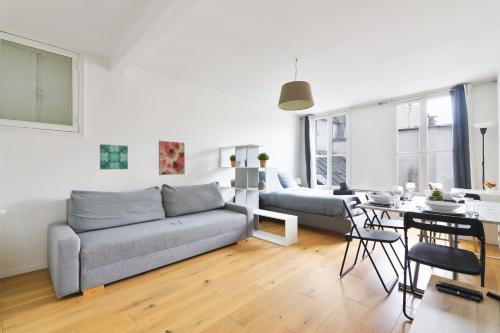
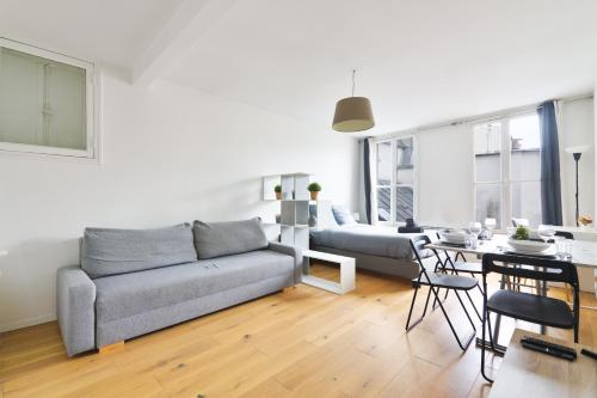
- wall art (172, 158)
- wall art (114, 157)
